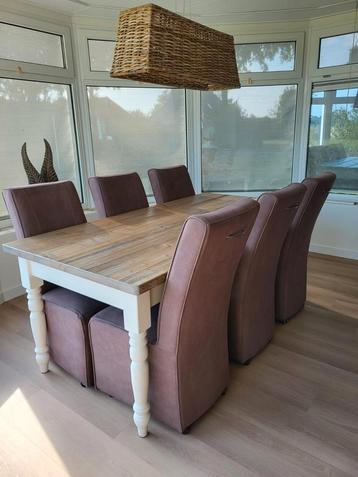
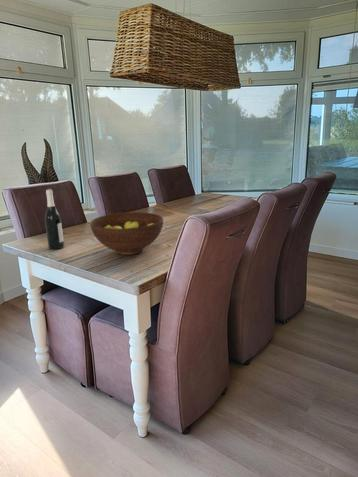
+ fruit bowl (128, 235)
+ wine bottle (52, 219)
